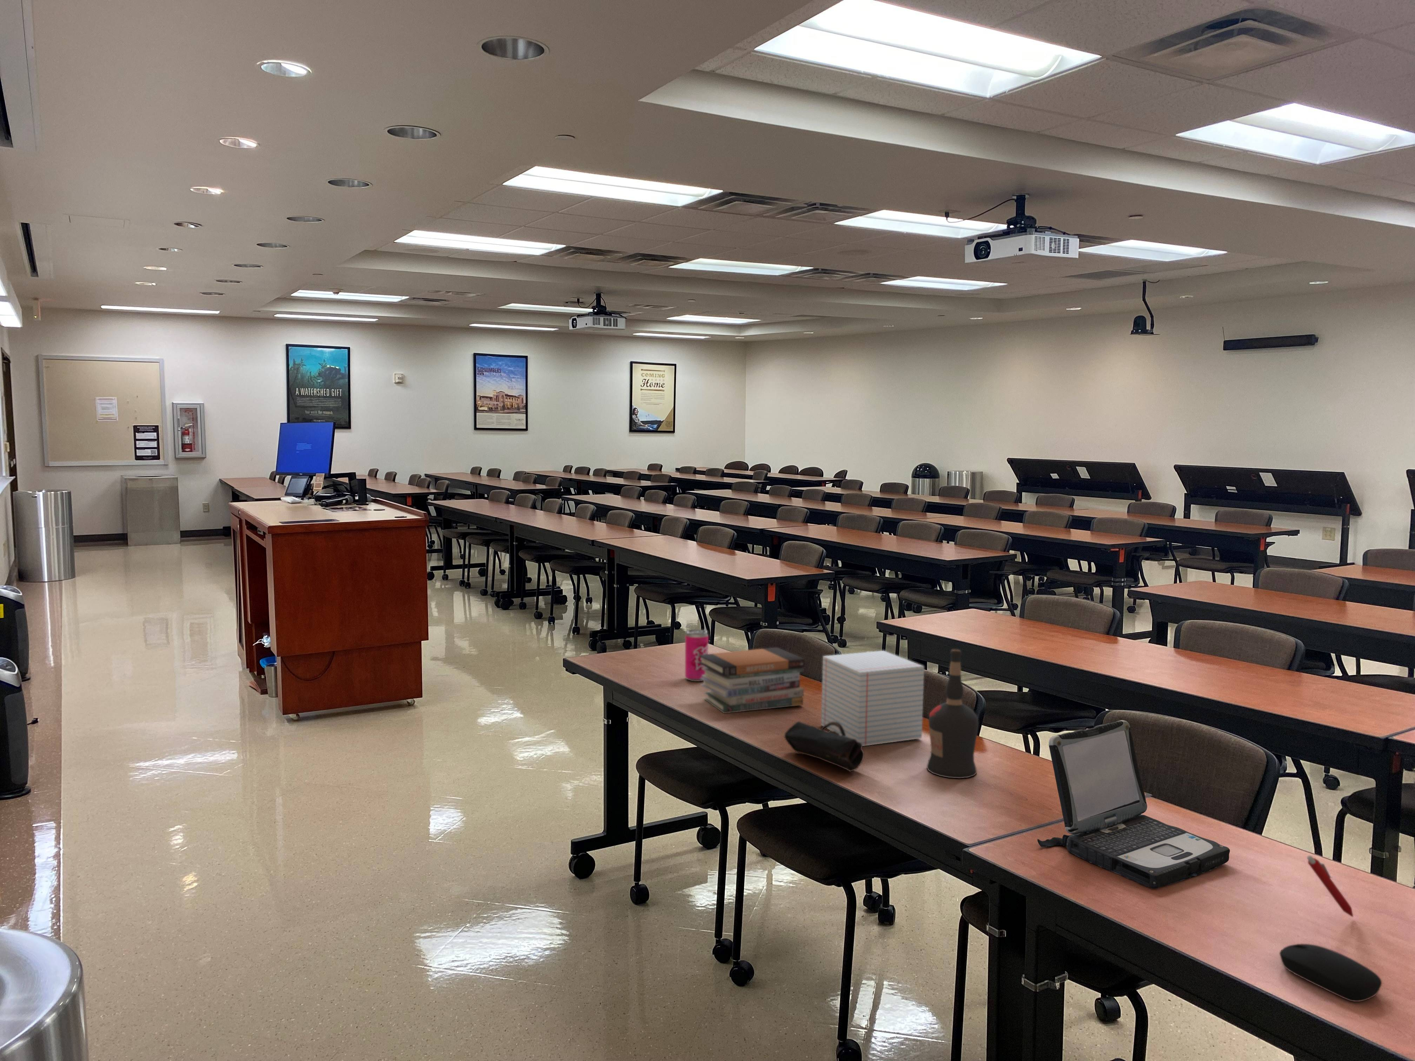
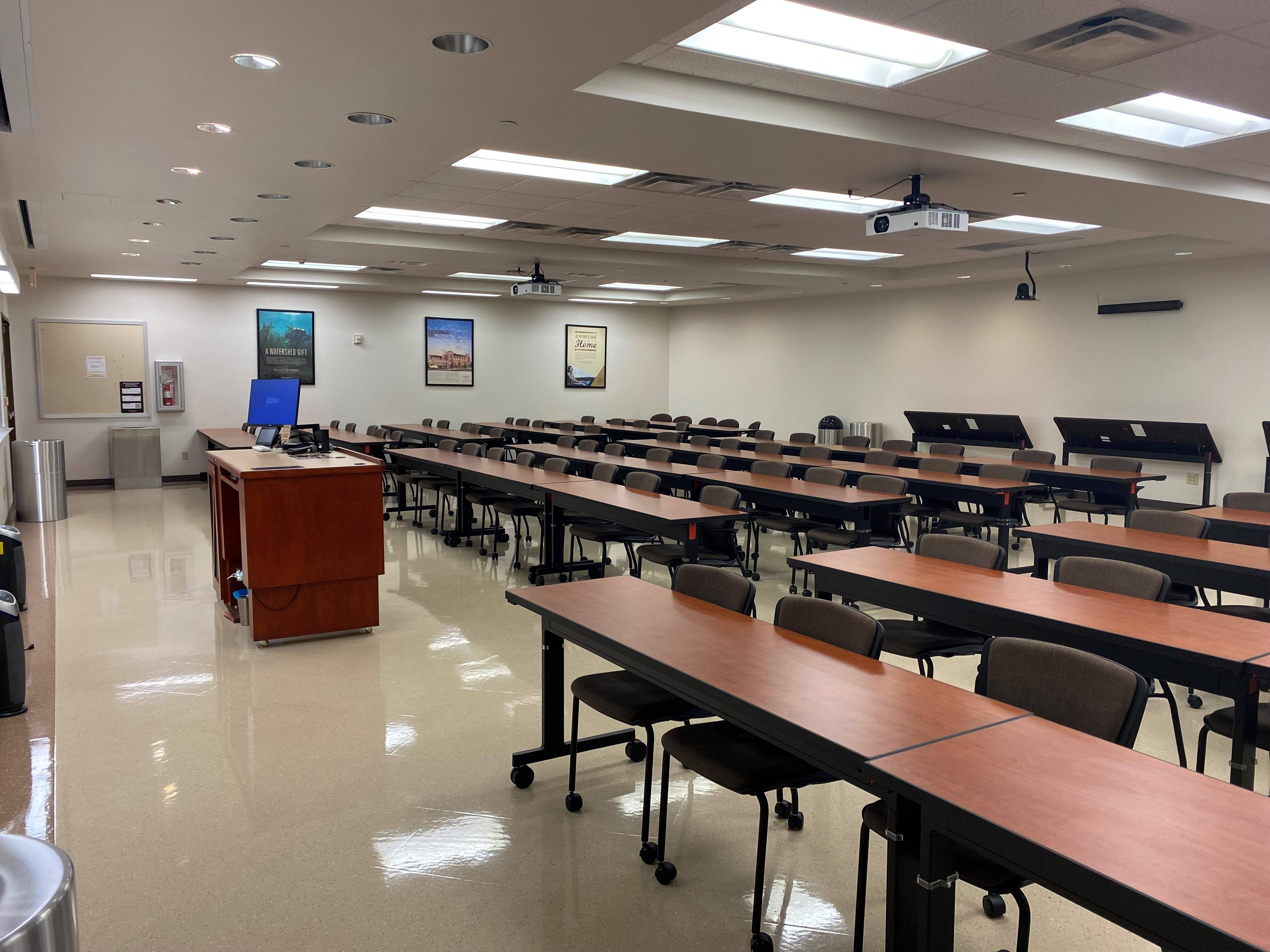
- computer mouse (1329, 967)
- laptop (1133, 797)
- liquor bottle (954, 710)
- pen (1331, 887)
- beverage can (696, 655)
- notepad (871, 697)
- book stack (751, 680)
- pencil case (824, 744)
